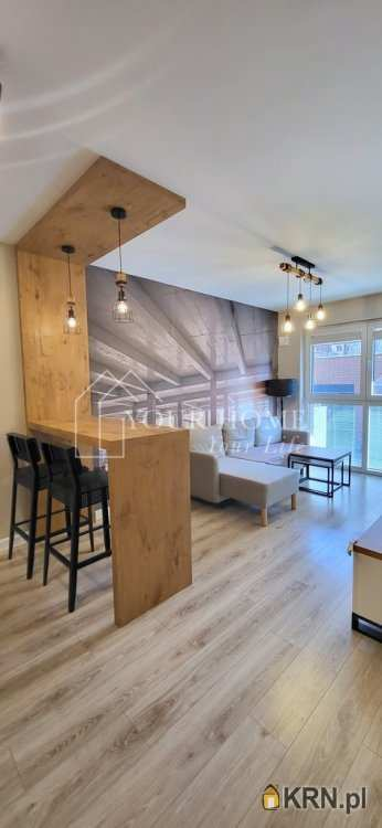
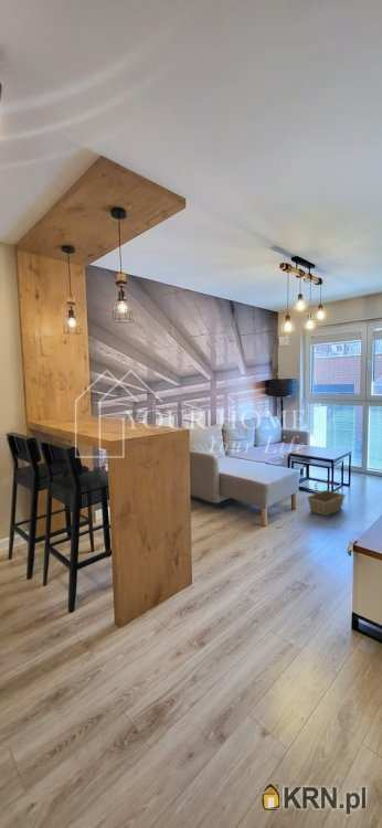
+ basket (326, 496)
